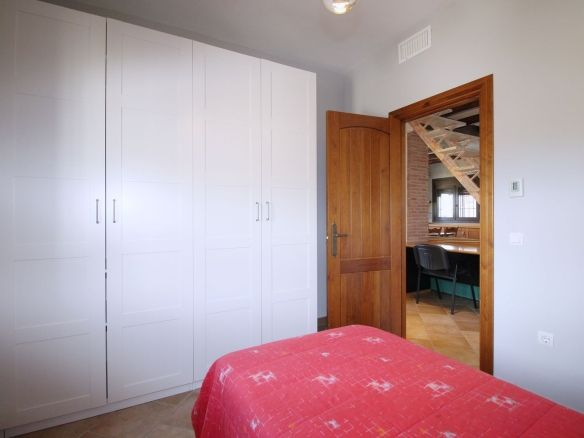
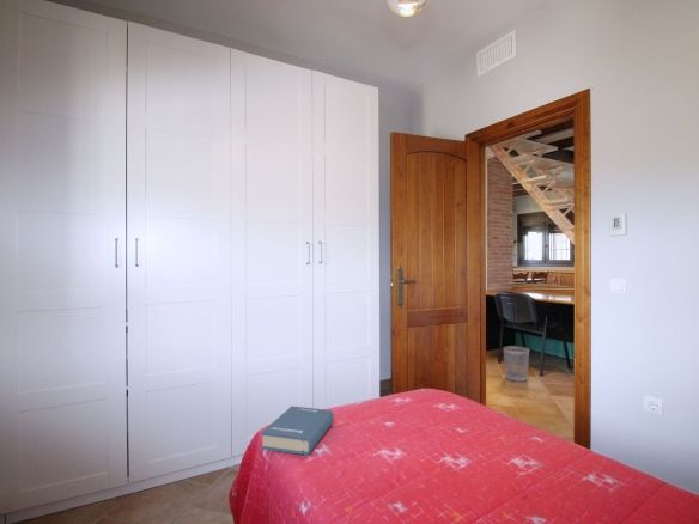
+ wastebasket (516, 362)
+ book (299, 427)
